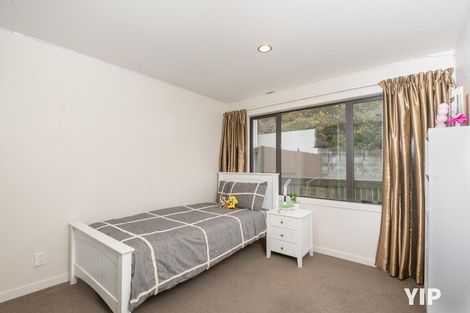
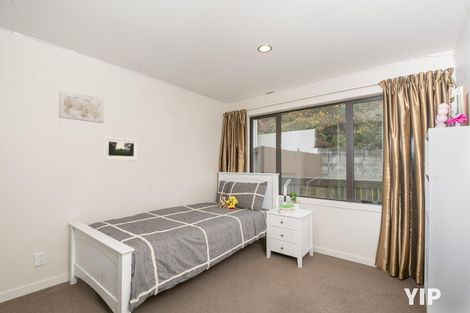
+ wall art (82, 107)
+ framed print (121, 149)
